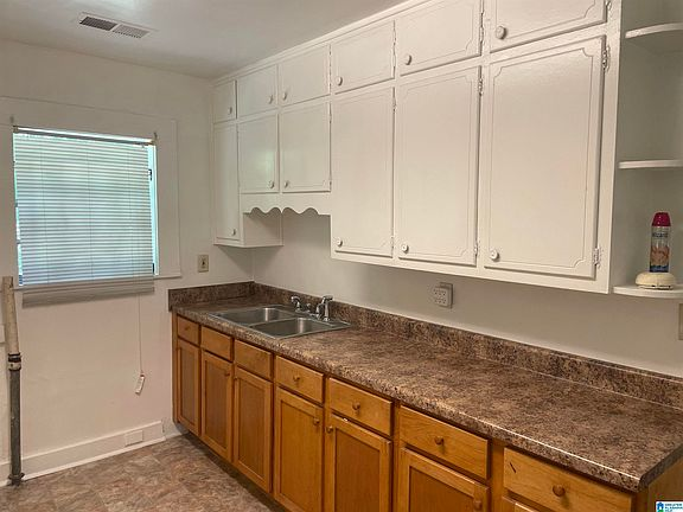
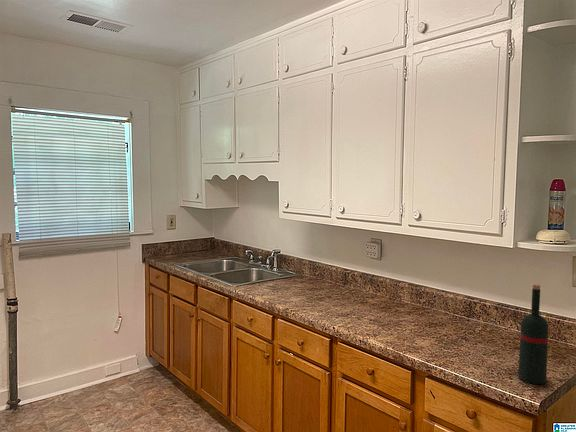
+ wine bottle (535, 331)
